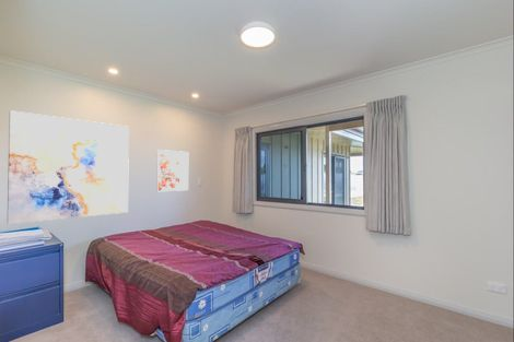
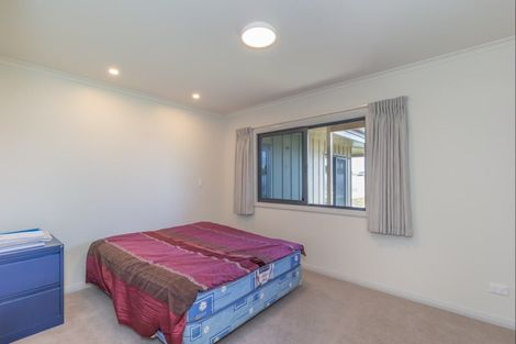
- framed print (173, 170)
- wall art (75, 168)
